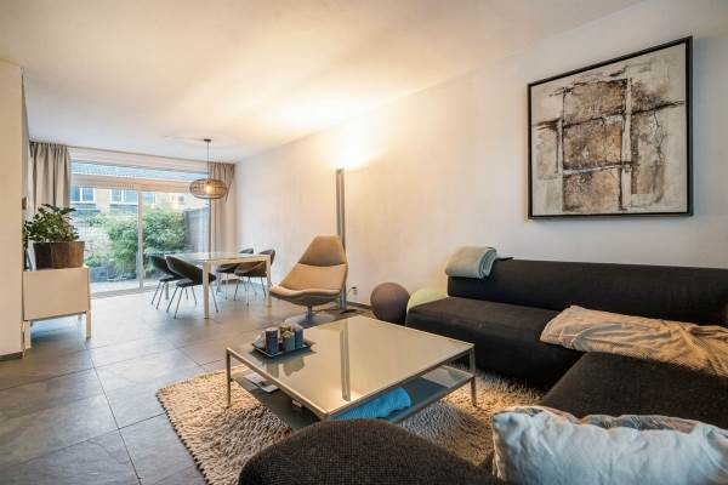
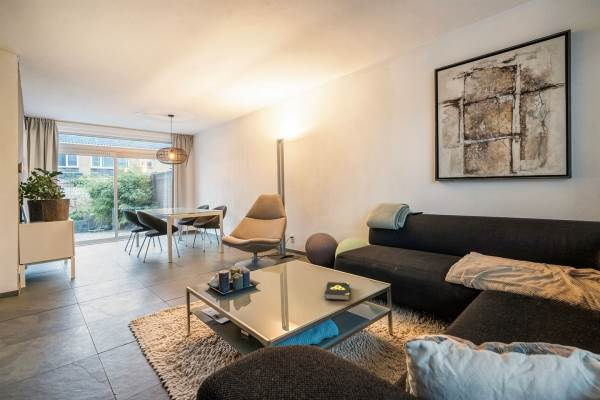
+ book (337, 290)
